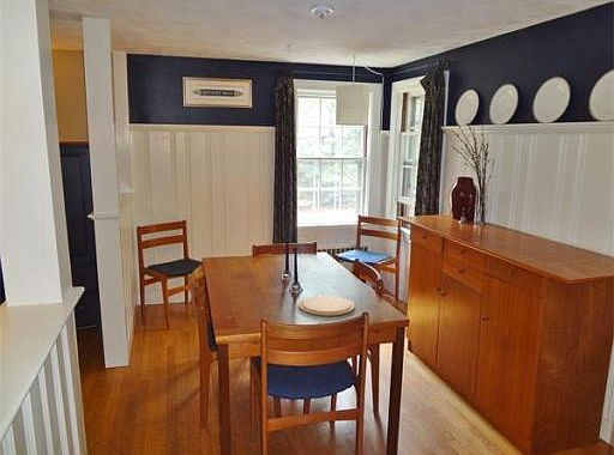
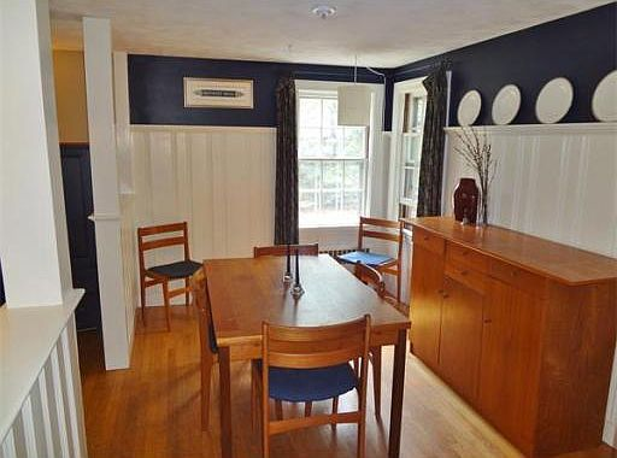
- plate (326, 304)
